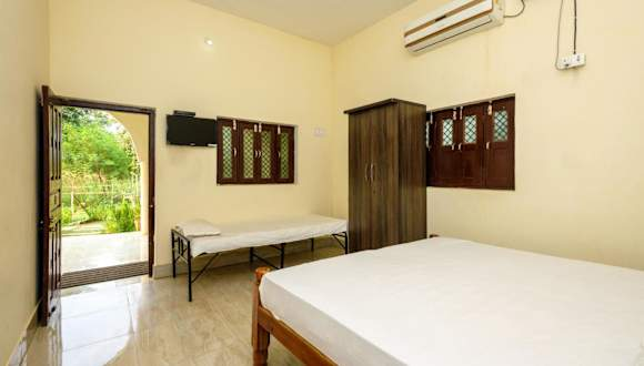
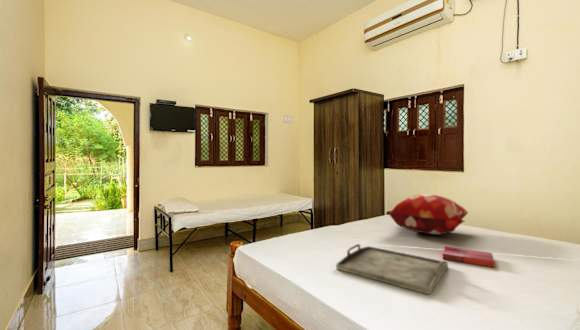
+ decorative pillow (429, 213)
+ serving tray (392, 260)
+ hardback book (467, 256)
